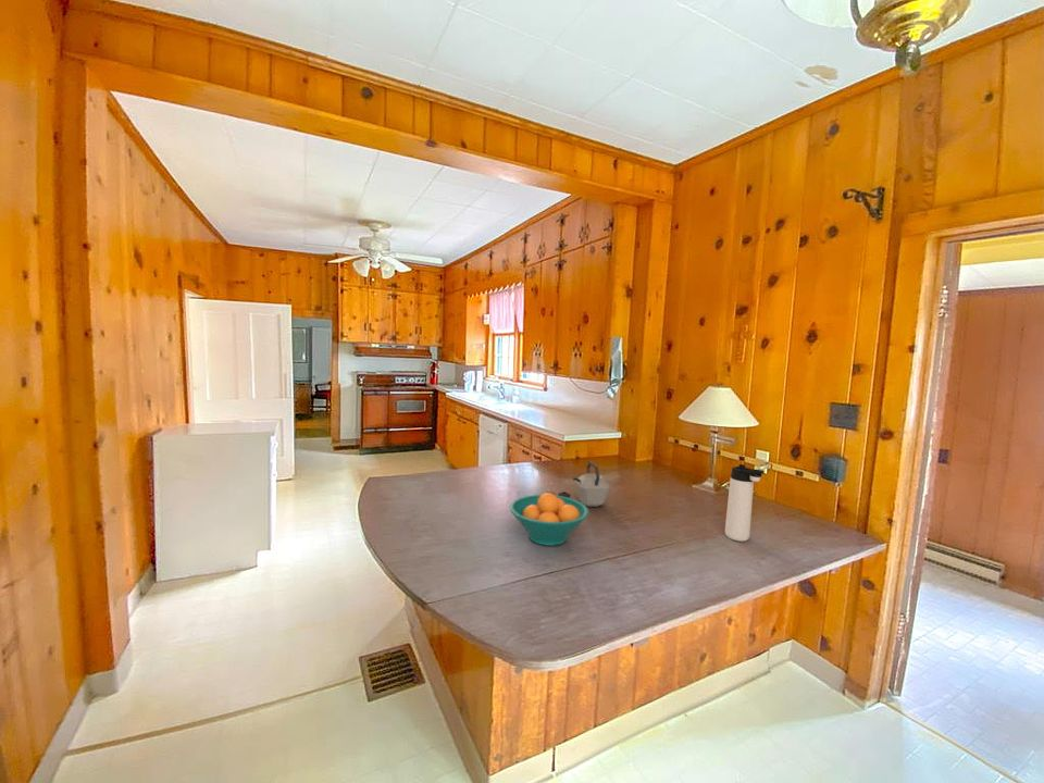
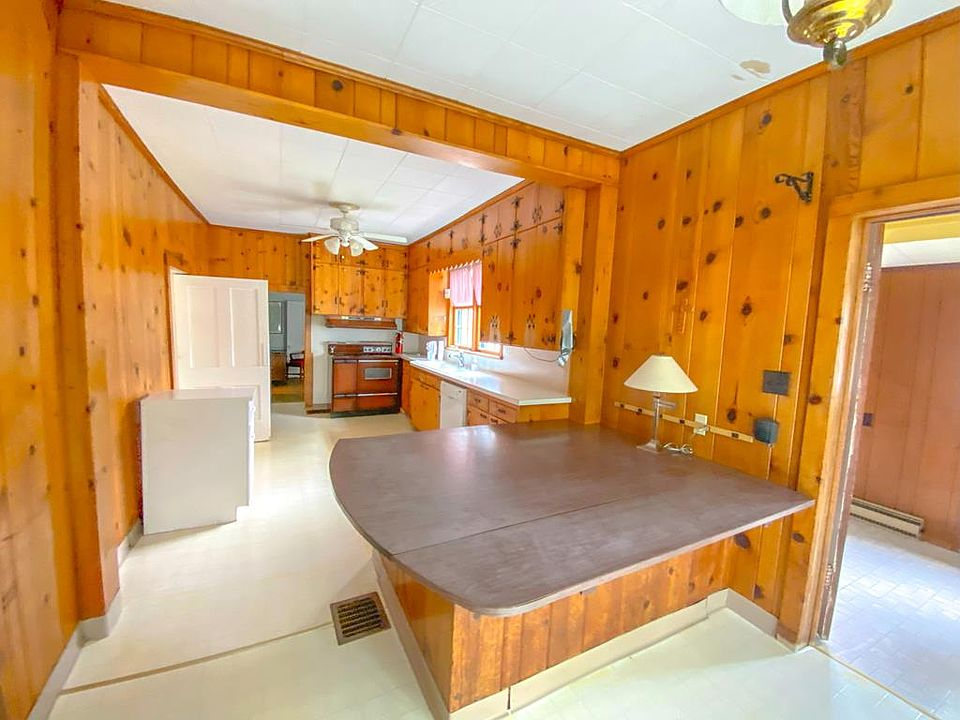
- thermos bottle (744, 502)
- fruit bowl (548, 515)
- kettle (575, 483)
